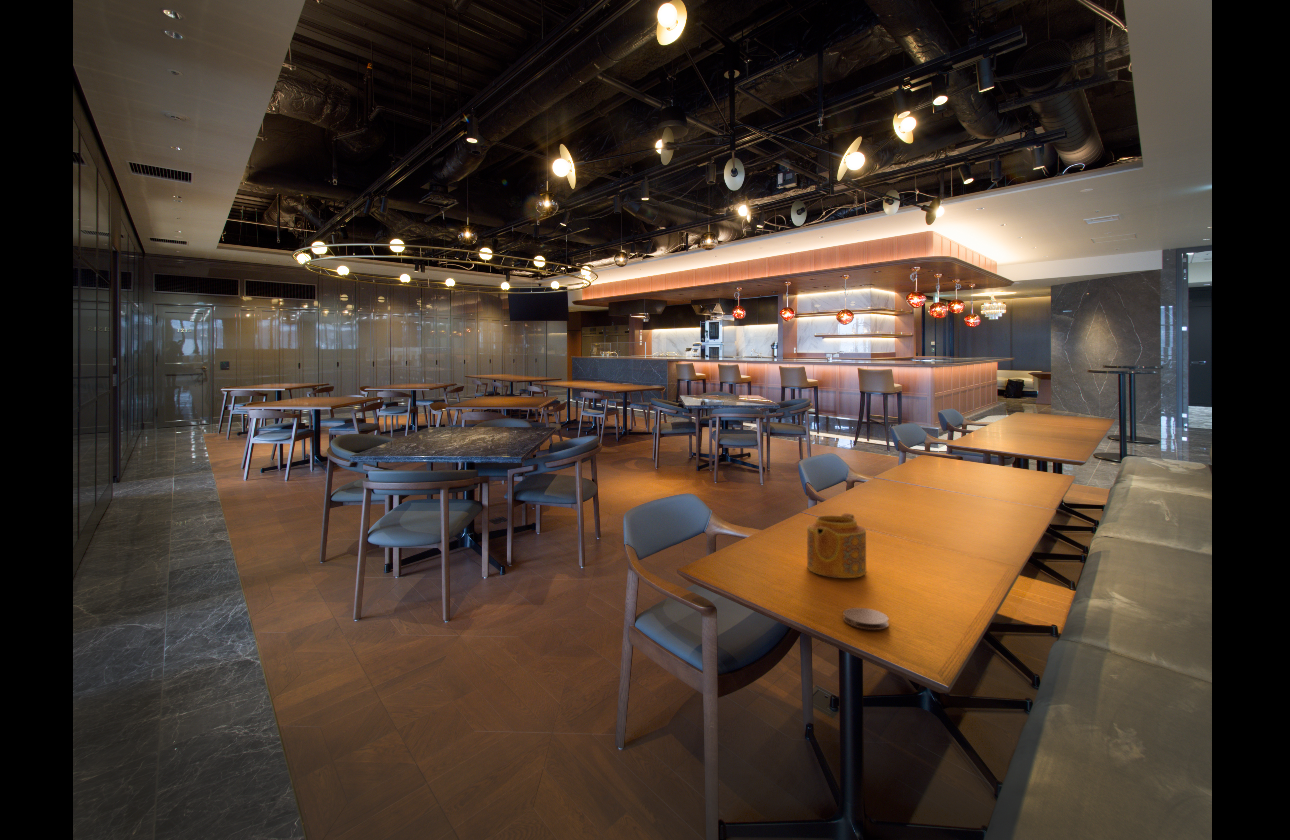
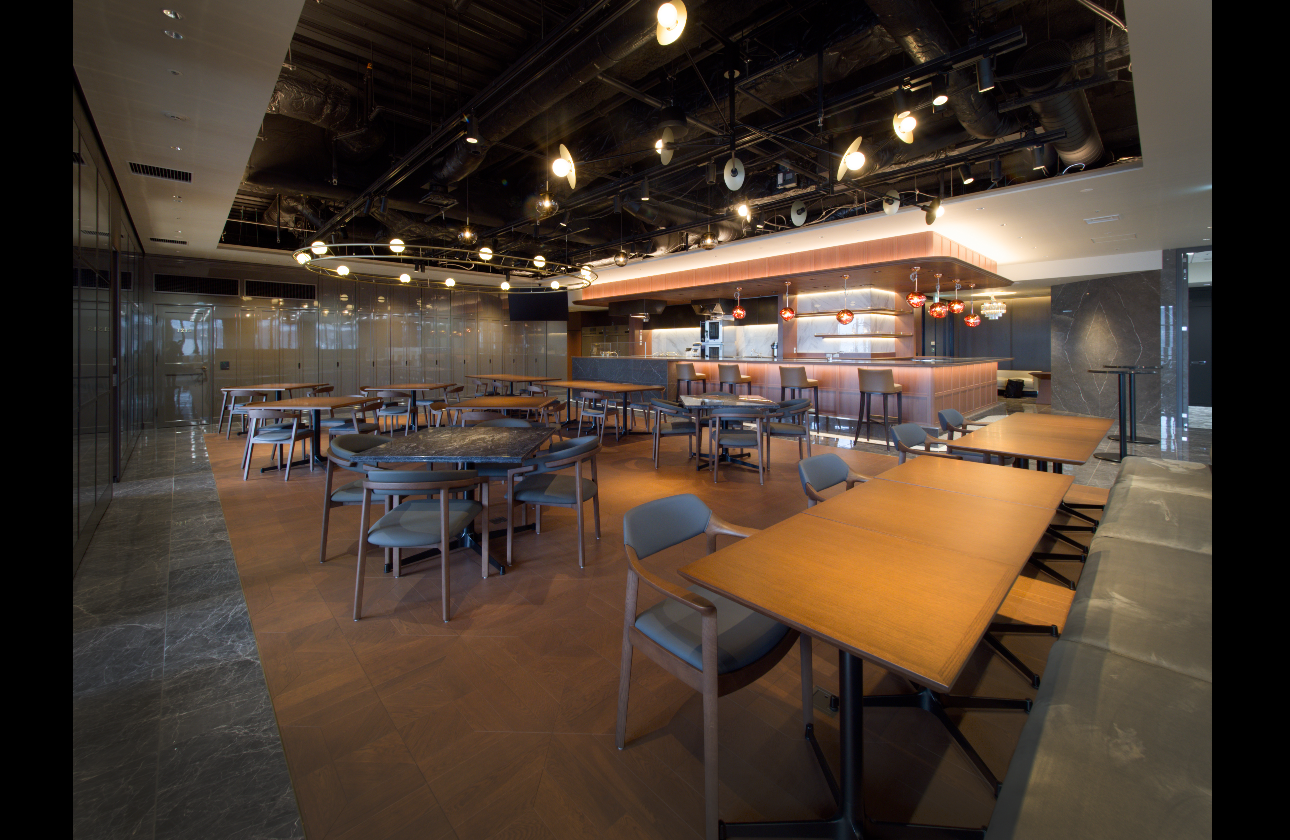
- coaster (865, 618)
- teapot (835, 544)
